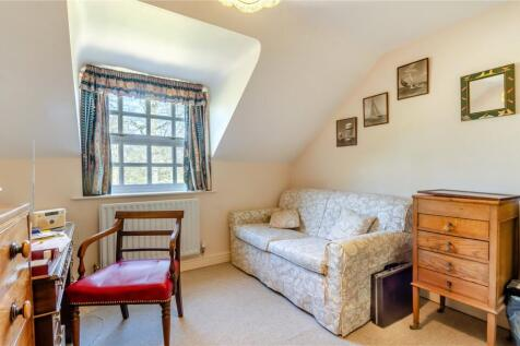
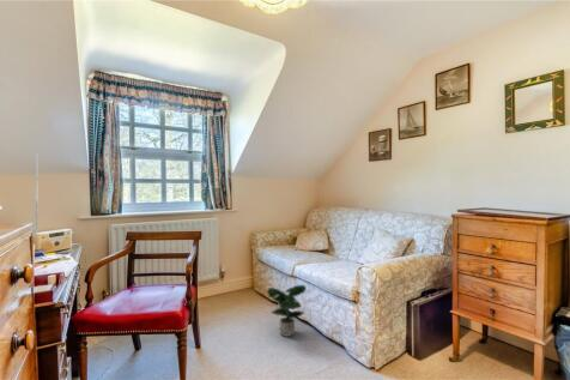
+ potted plant (287, 310)
